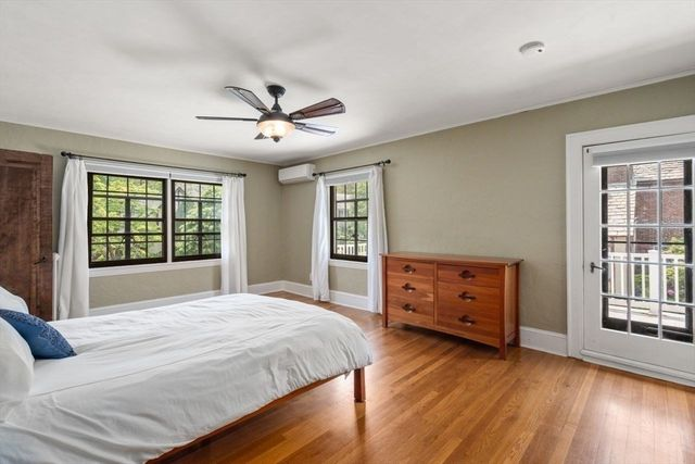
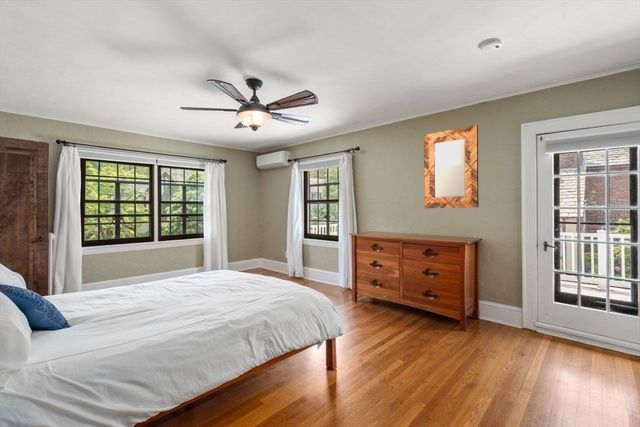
+ home mirror (449, 169)
